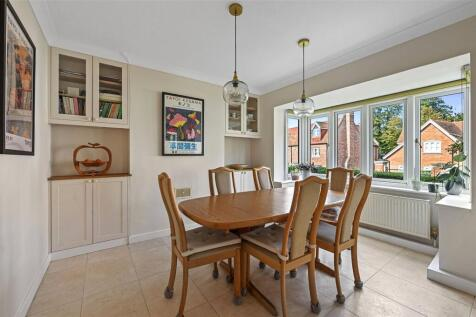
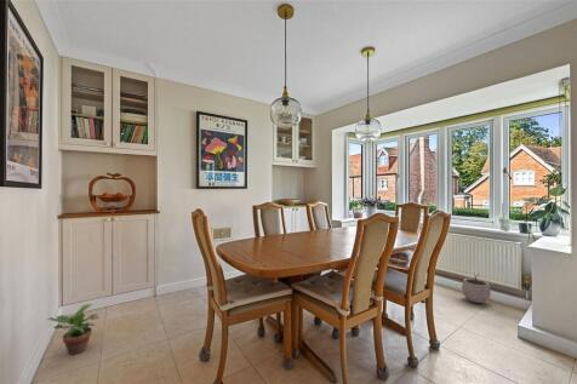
+ plant pot (475, 287)
+ potted plant (73, 332)
